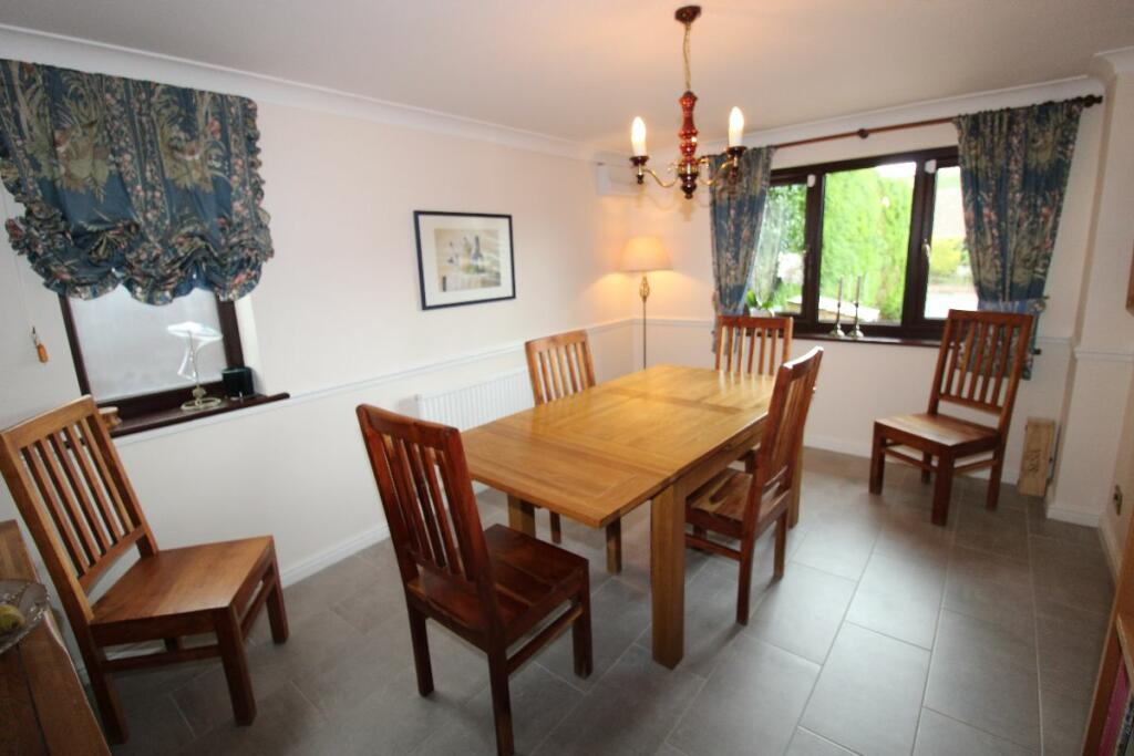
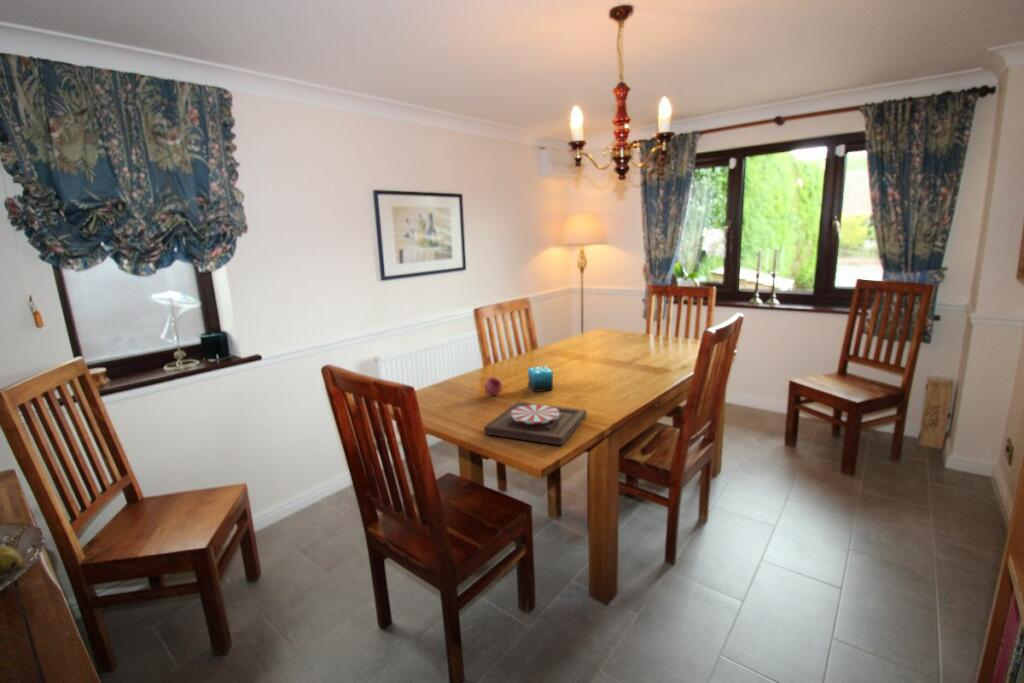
+ plate (537, 418)
+ fruit (493, 386)
+ candle (540, 374)
